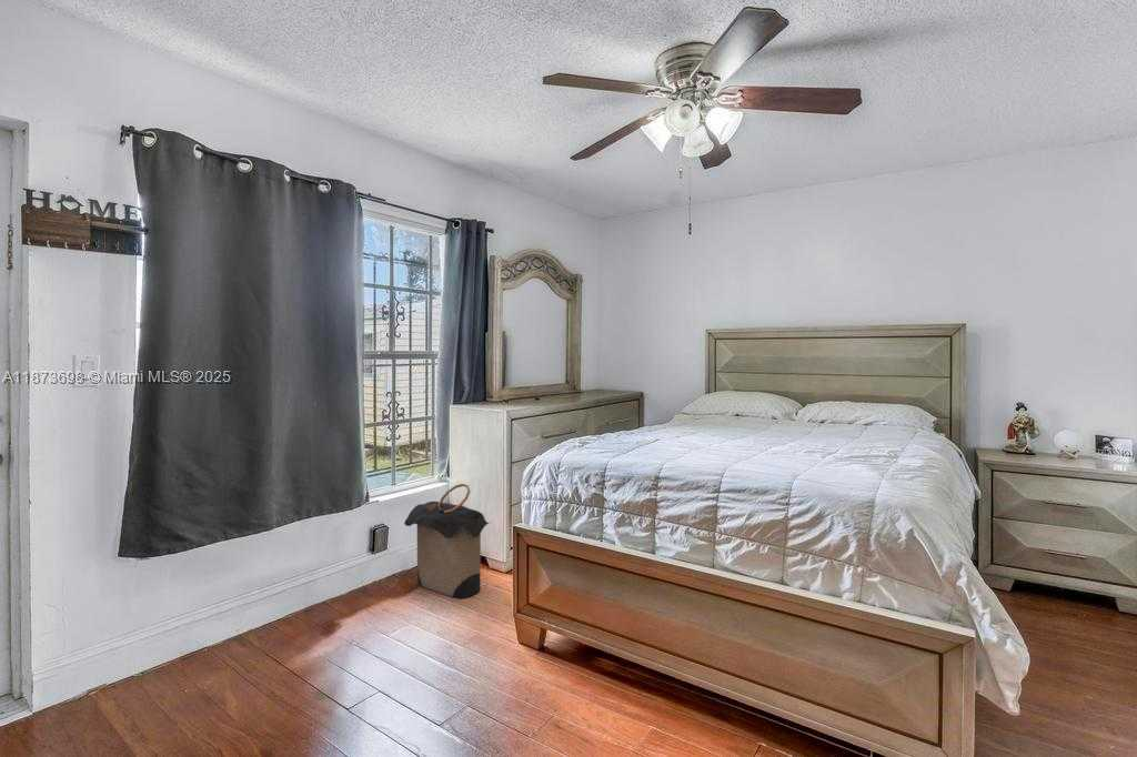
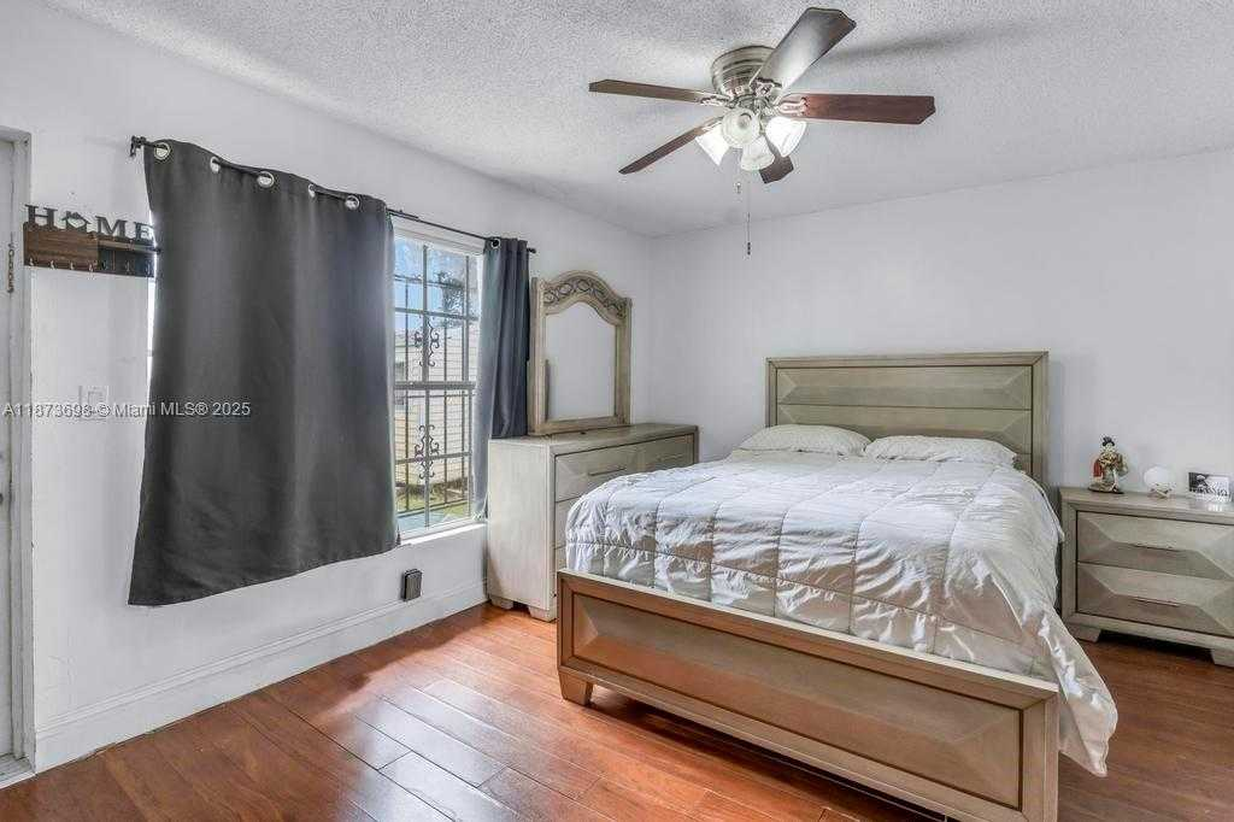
- laundry hamper (445, 535)
